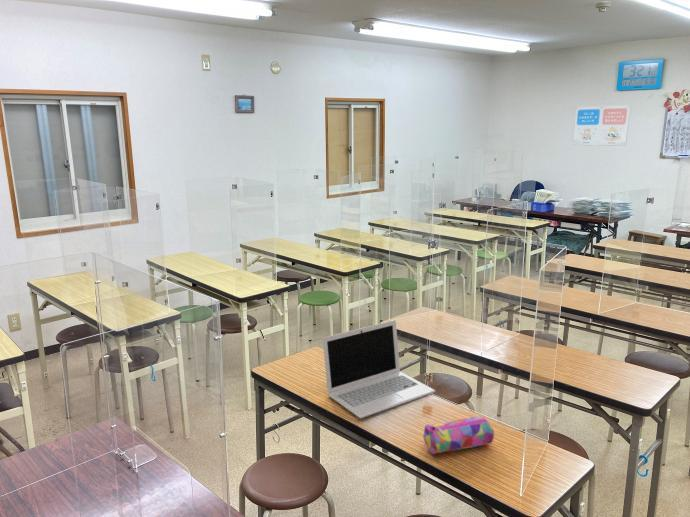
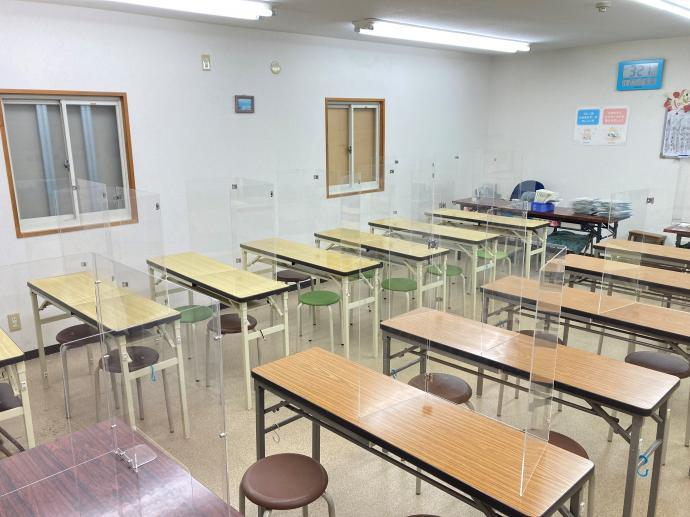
- pencil case (457, 434)
- laptop (379, 365)
